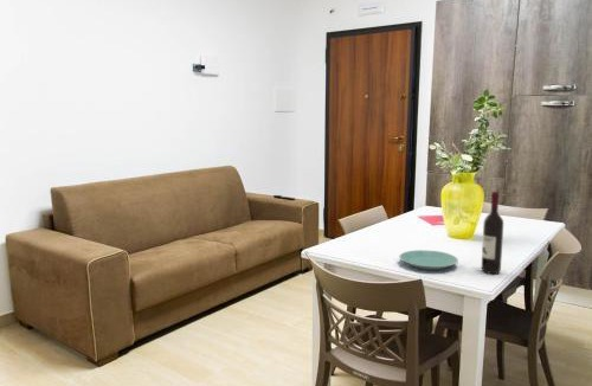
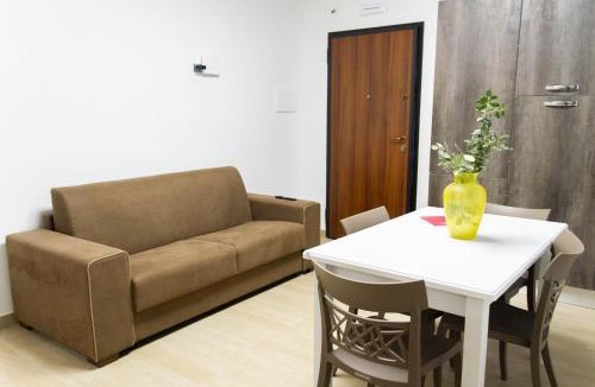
- plate (427, 260)
- wine bottle (493, 232)
